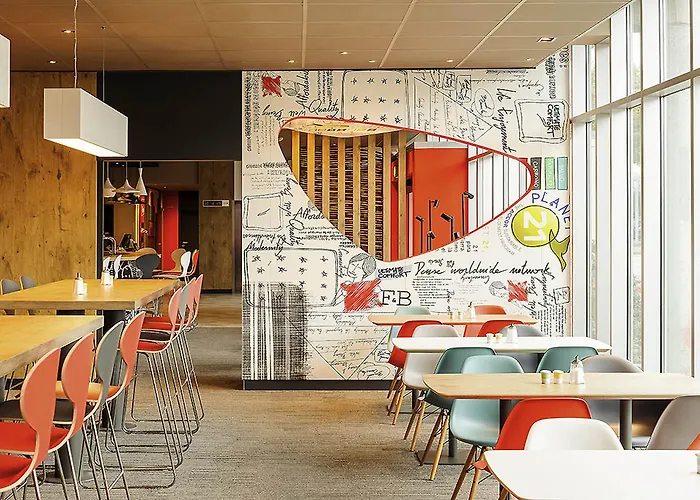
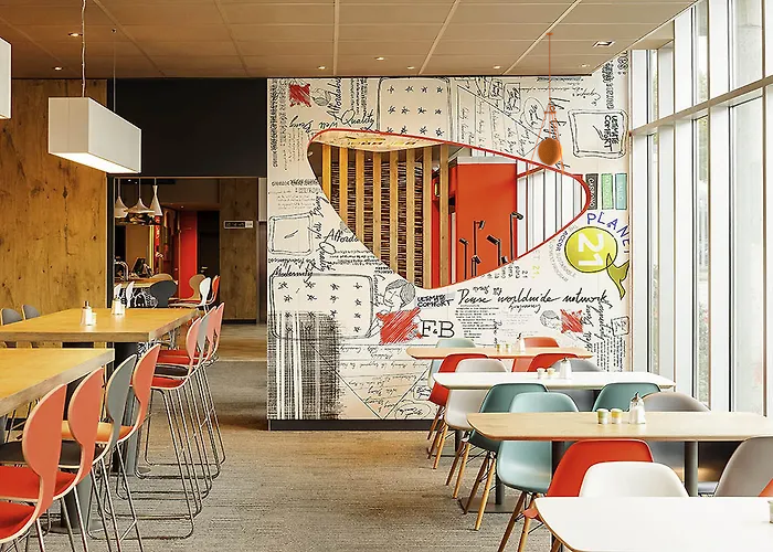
+ pendant light (548, 105)
